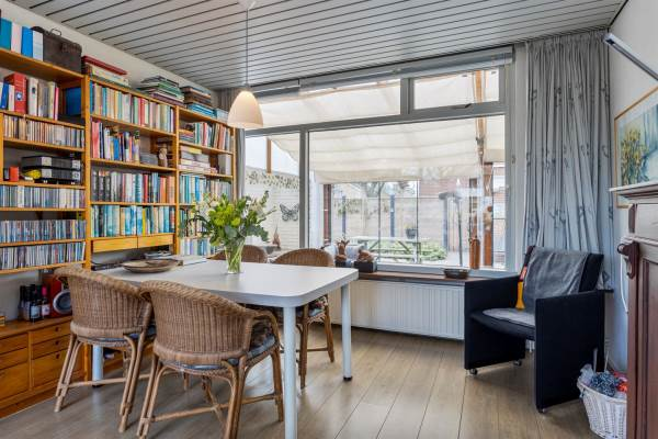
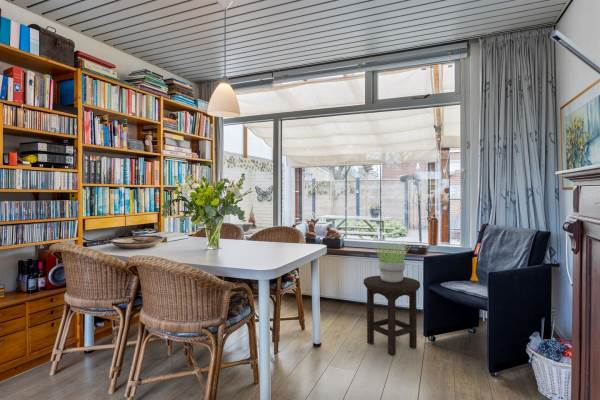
+ stool (391, 313)
+ potted plant (391, 261)
